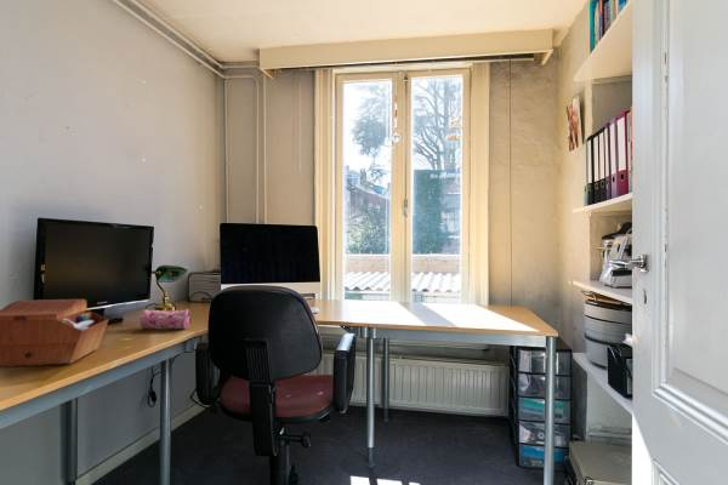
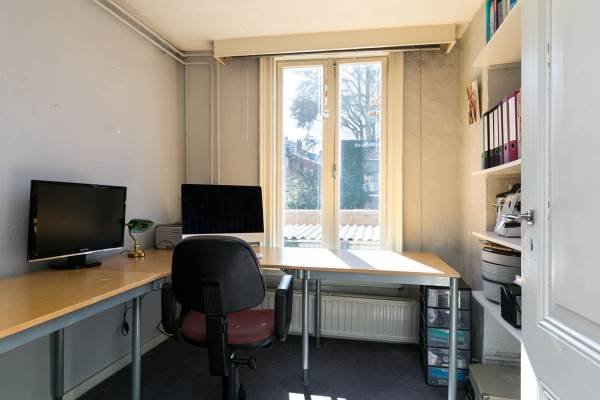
- sewing box (50, 330)
- pencil case (165, 319)
